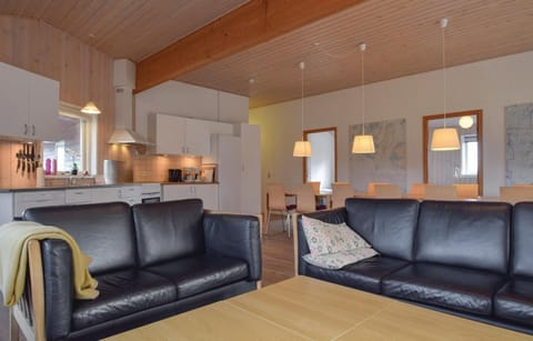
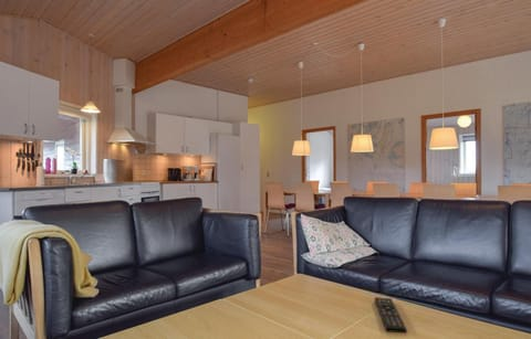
+ remote control (388, 312)
